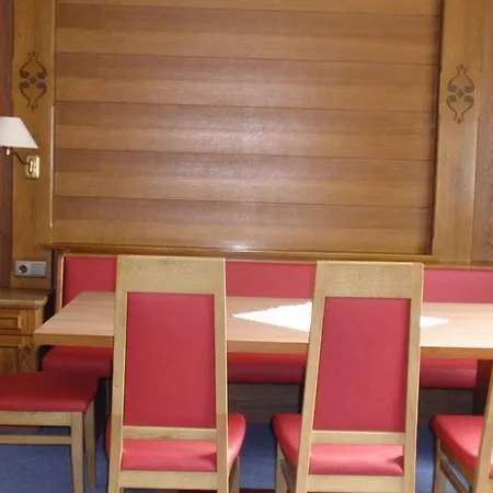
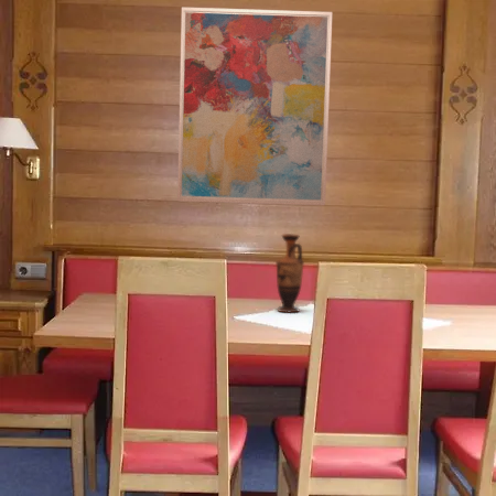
+ wall art (254, 107)
+ vase (289, 272)
